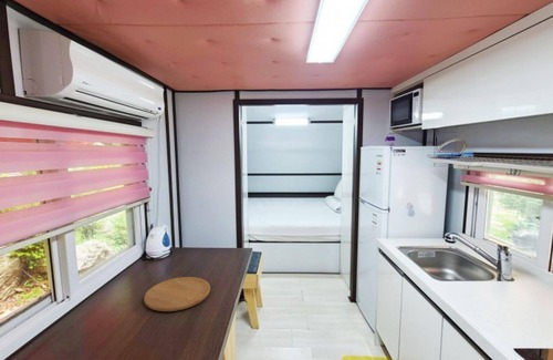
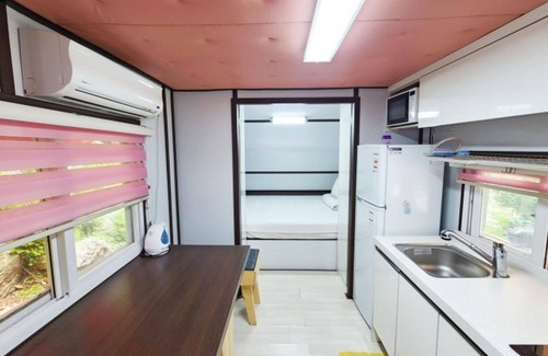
- cutting board (178, 292)
